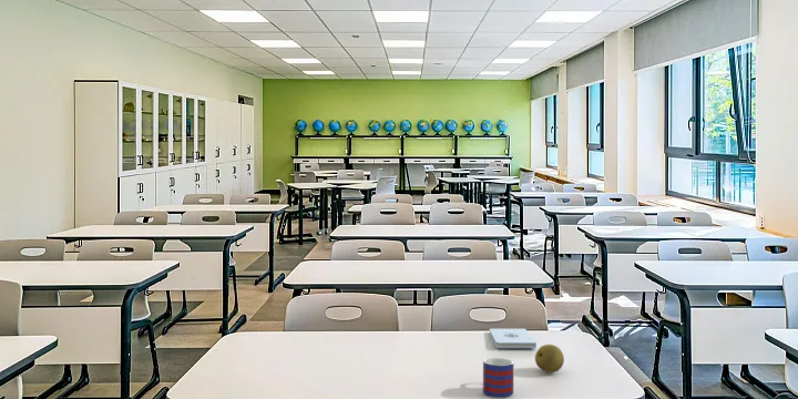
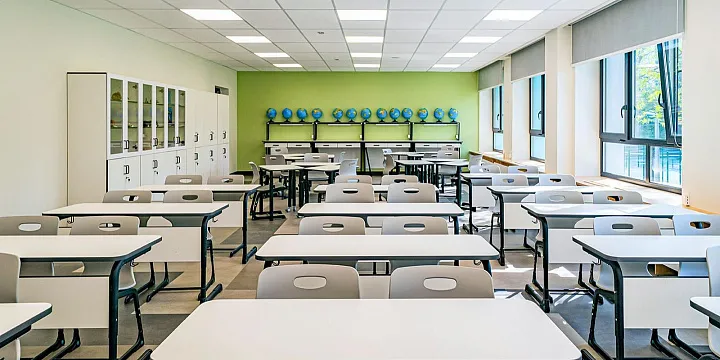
- mug (498, 375)
- fruit (549, 358)
- notepad (511, 337)
